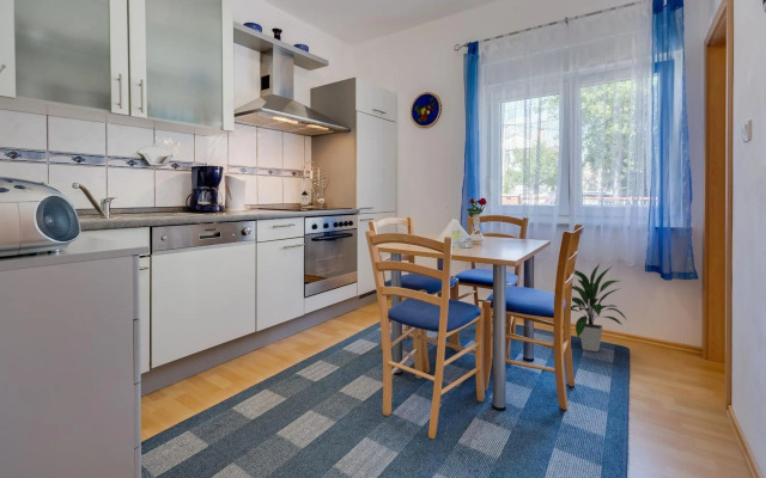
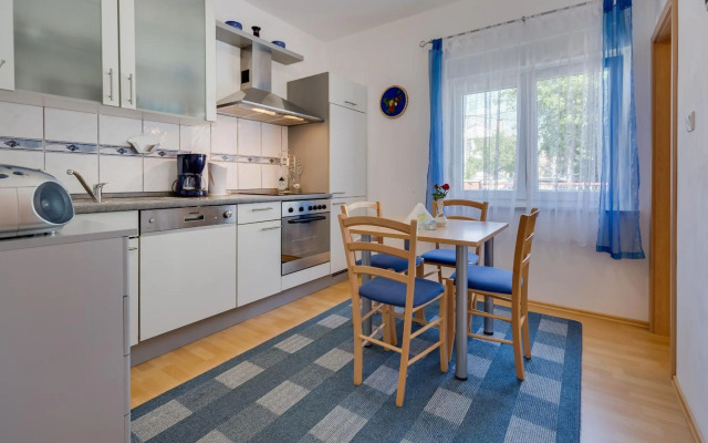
- indoor plant (589, 305)
